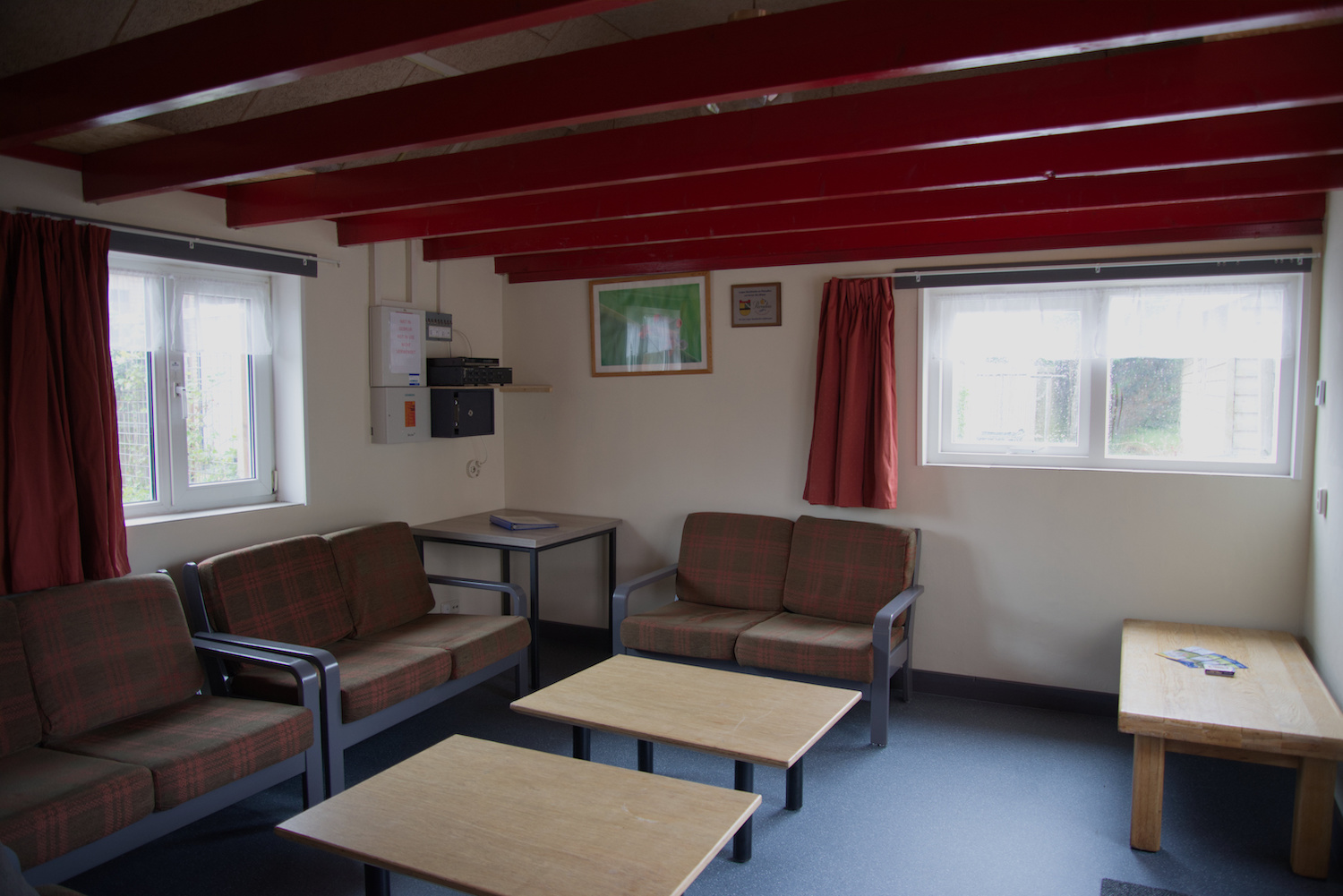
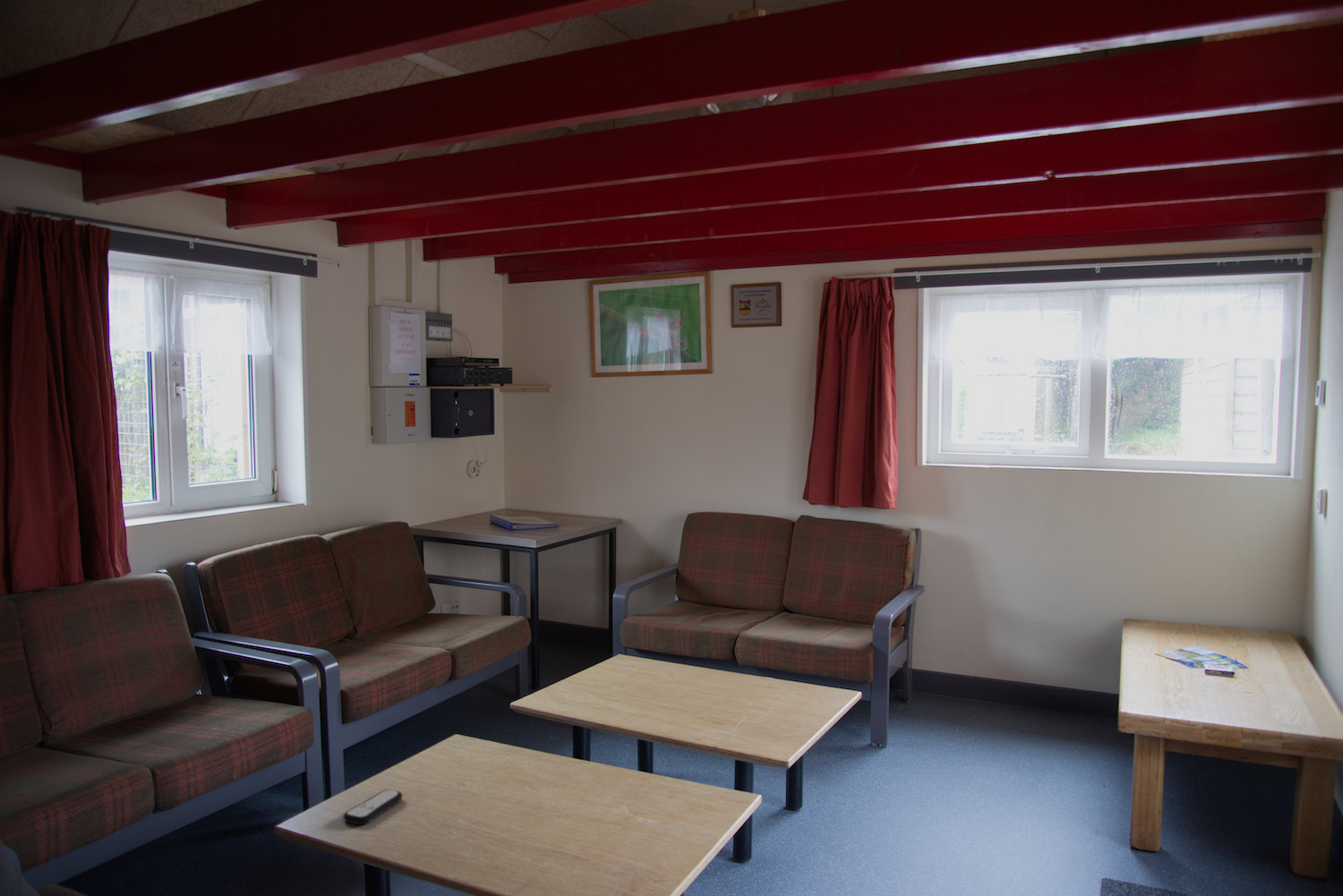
+ remote control (374, 806)
